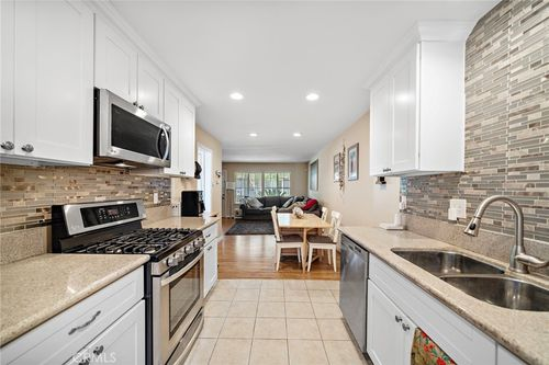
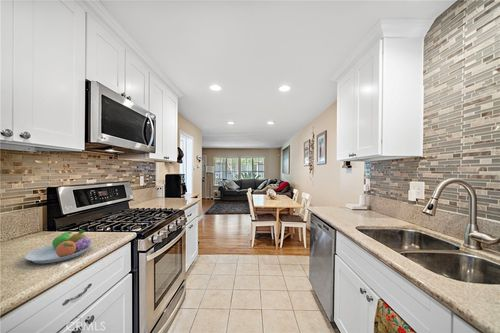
+ fruit bowl (62, 243)
